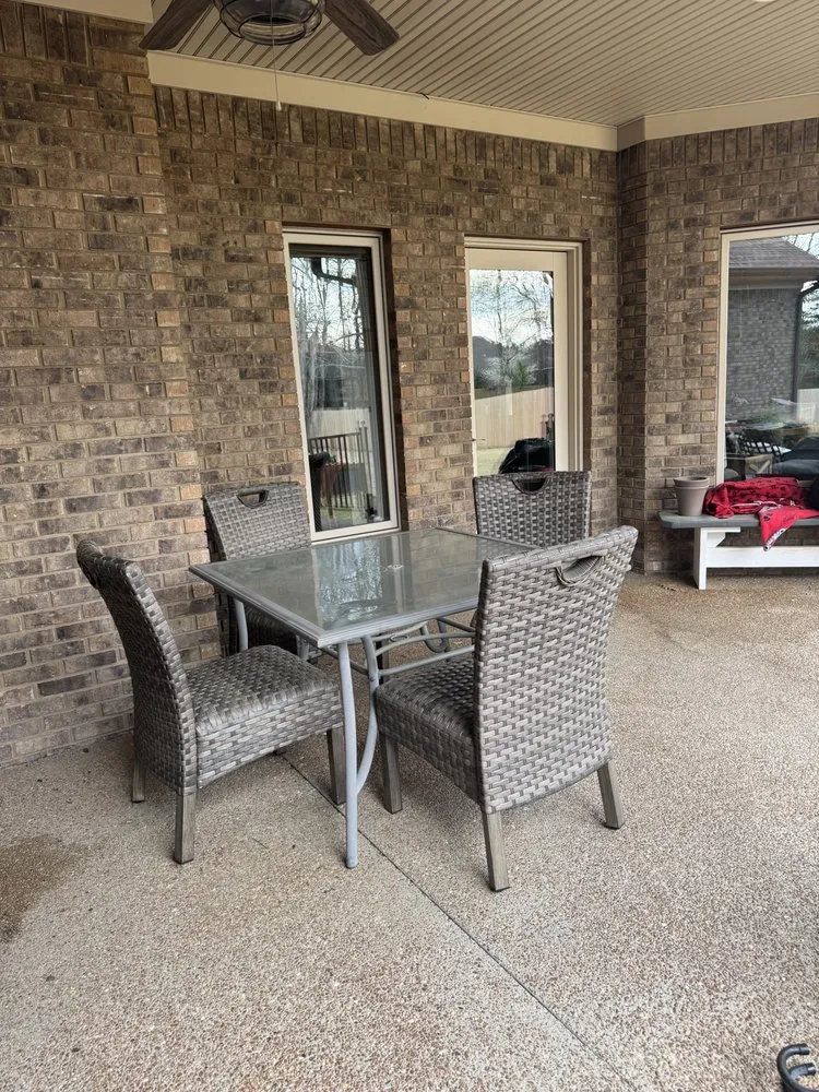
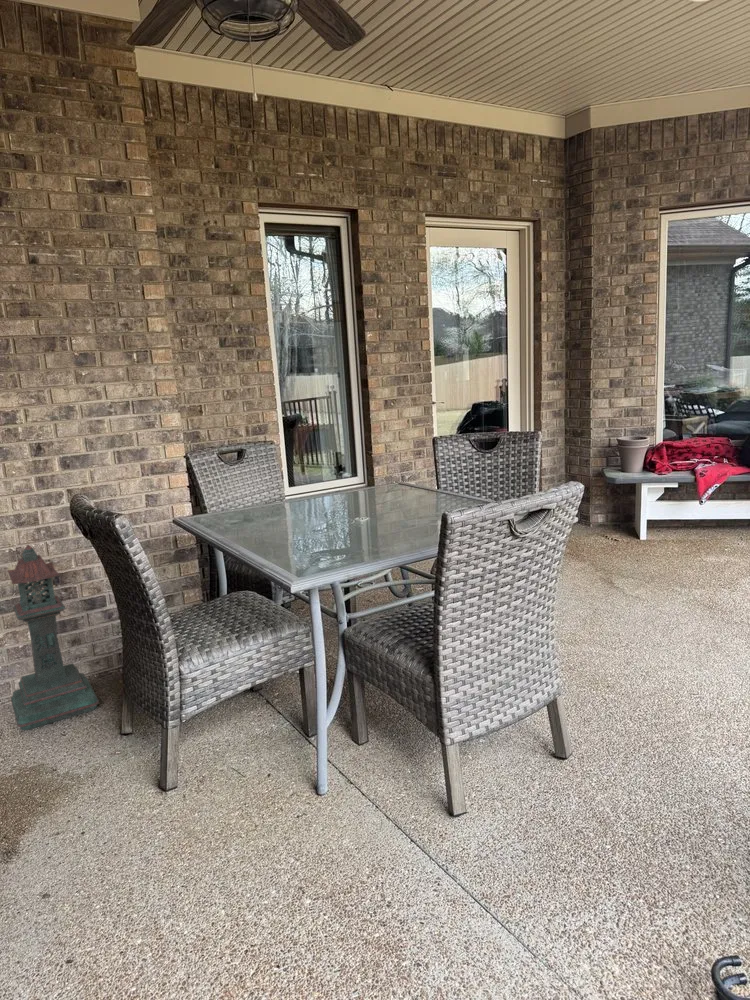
+ lantern (42, 627)
